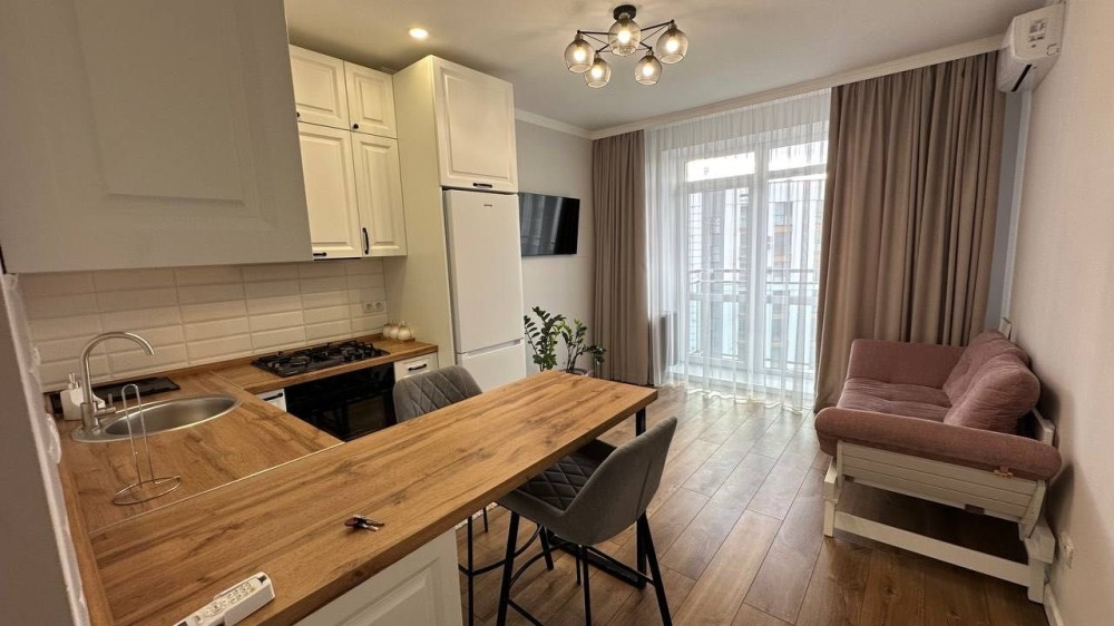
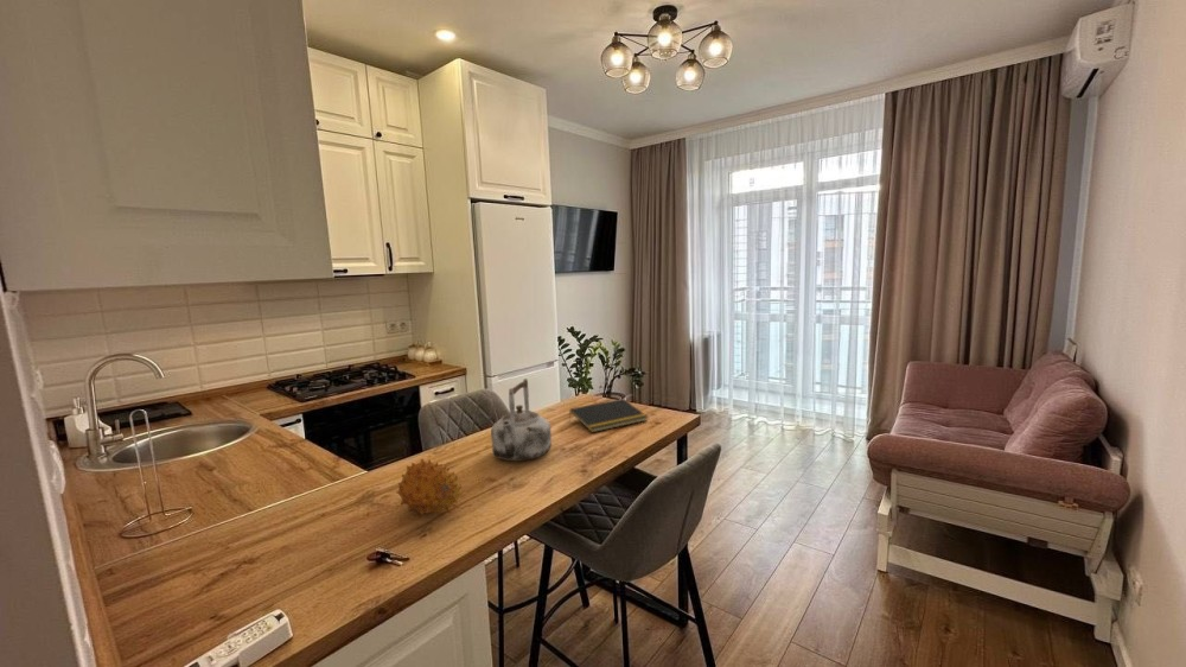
+ fruit (429, 487)
+ notepad (608, 414)
+ kettle (517, 420)
